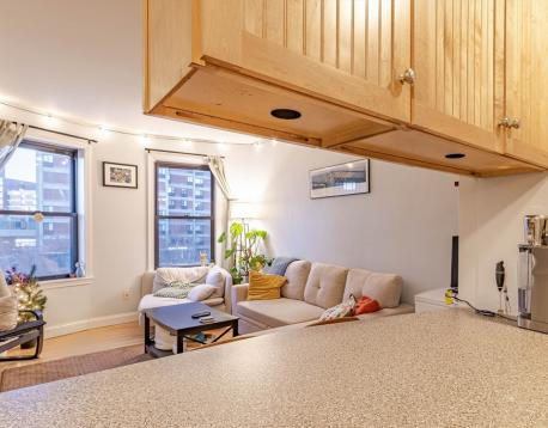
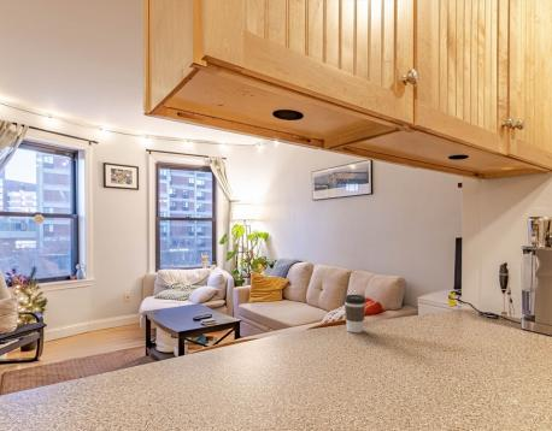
+ coffee cup (354, 313)
